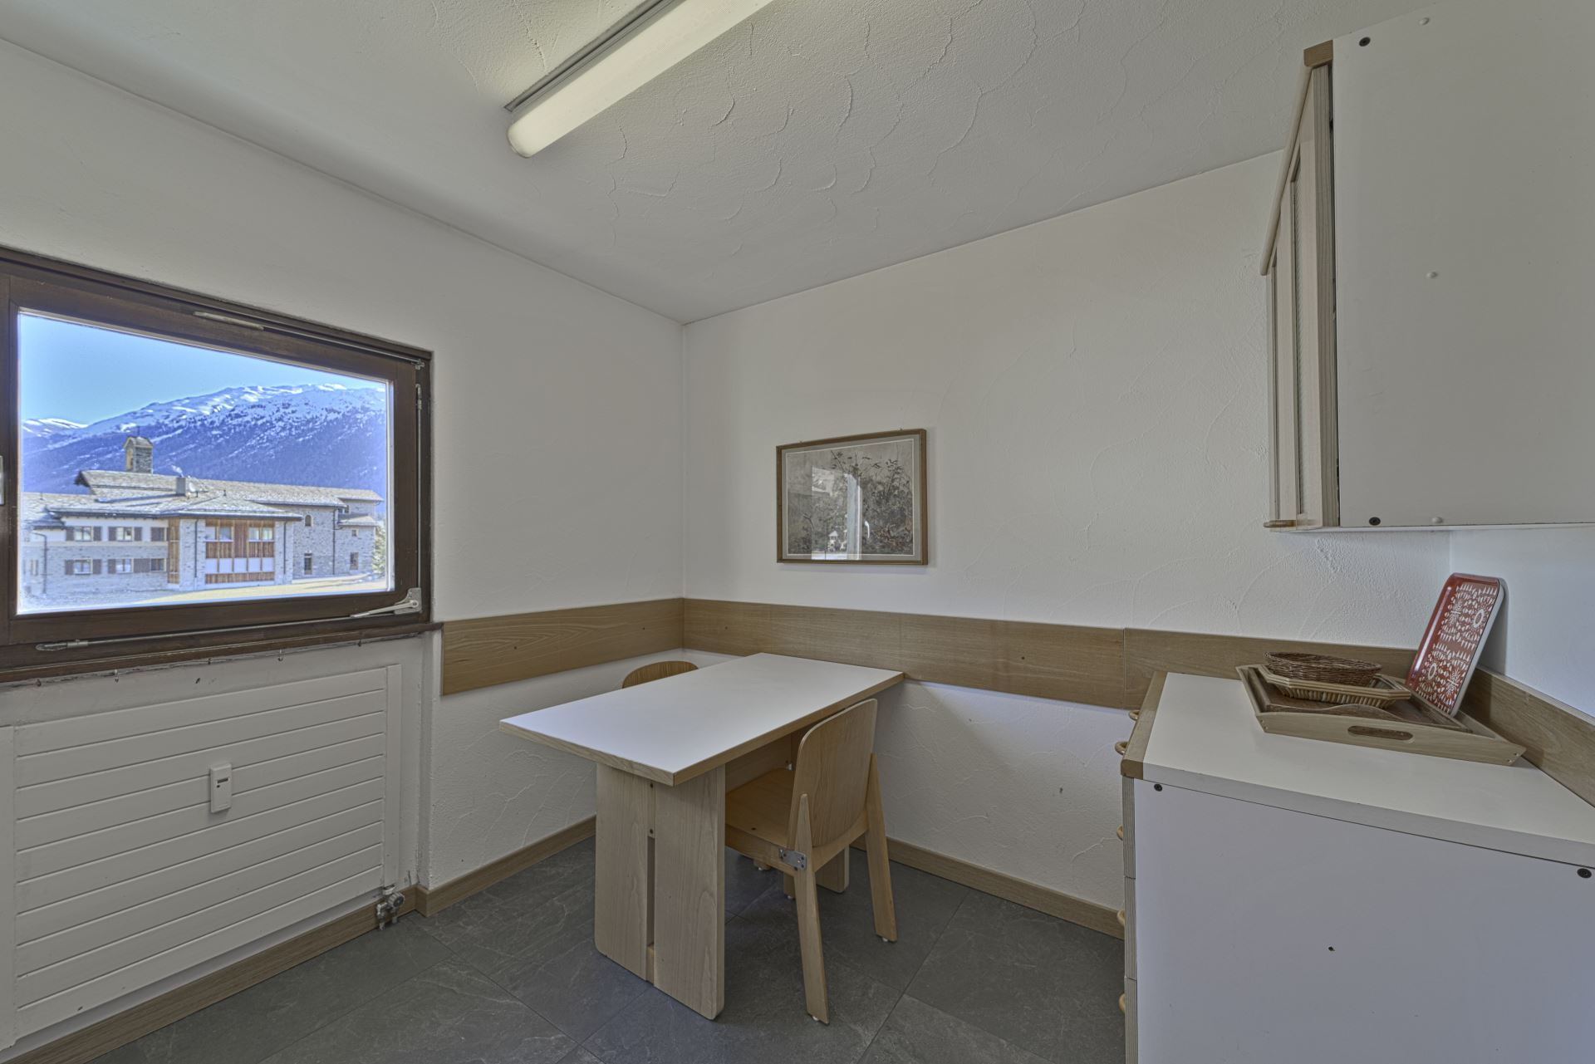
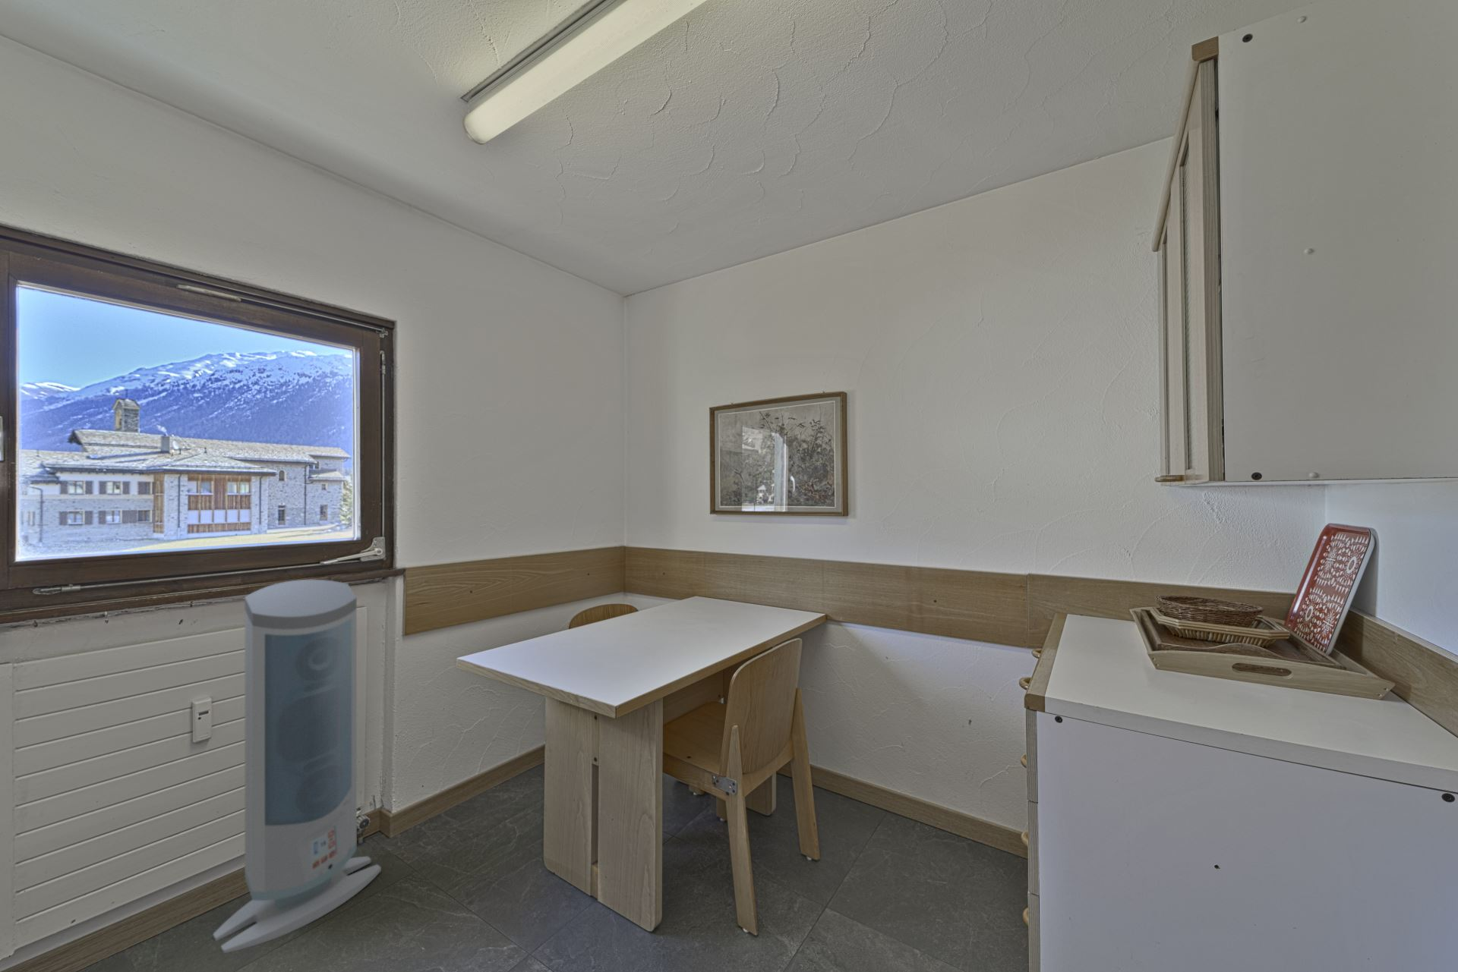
+ air purifier (303, 741)
